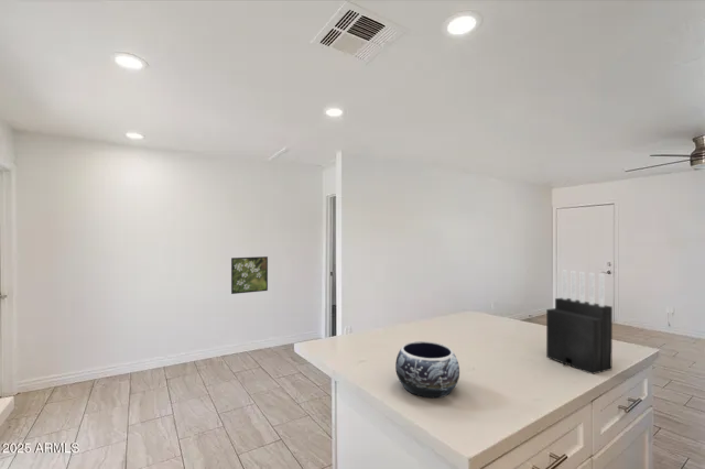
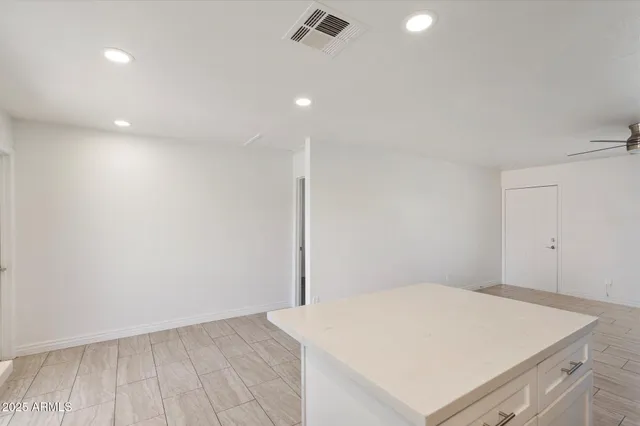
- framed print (249, 274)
- decorative bowl (426, 367)
- knife block (575, 318)
